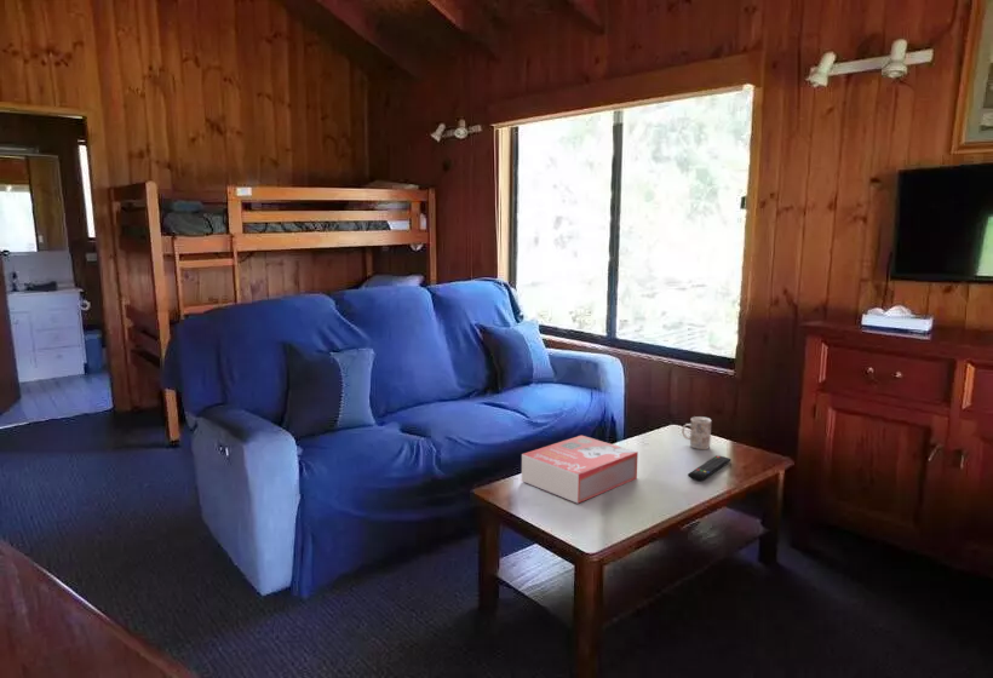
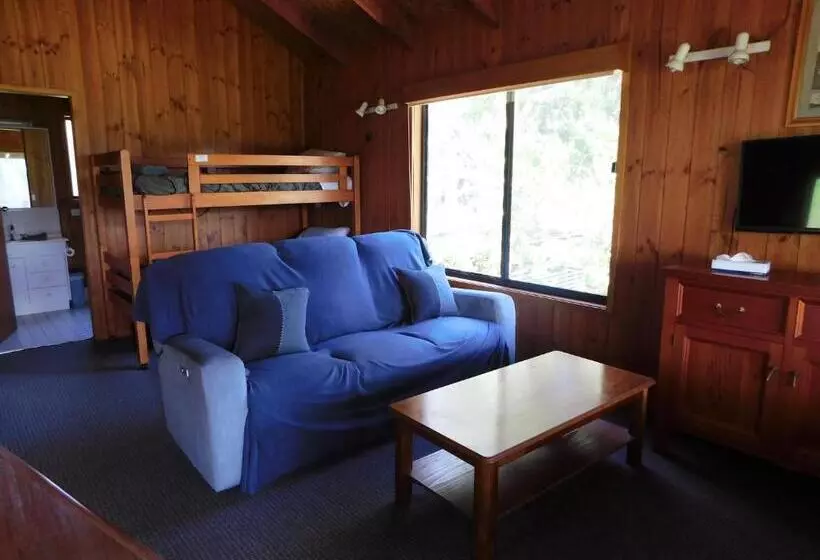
- remote control (710, 467)
- mug (698, 432)
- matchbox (579, 466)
